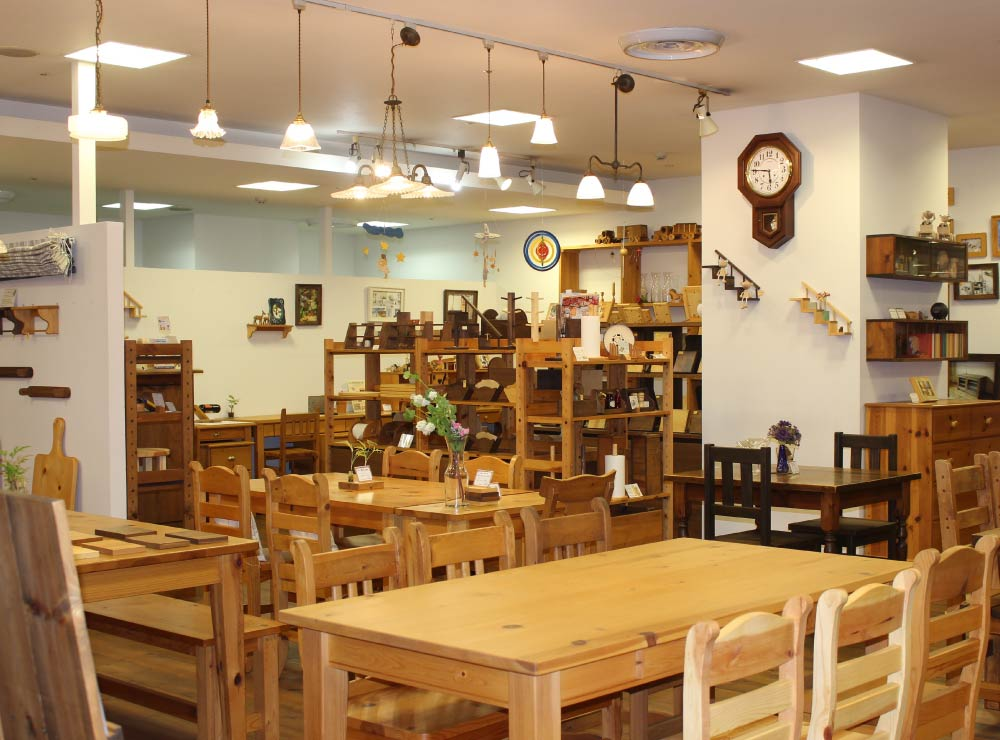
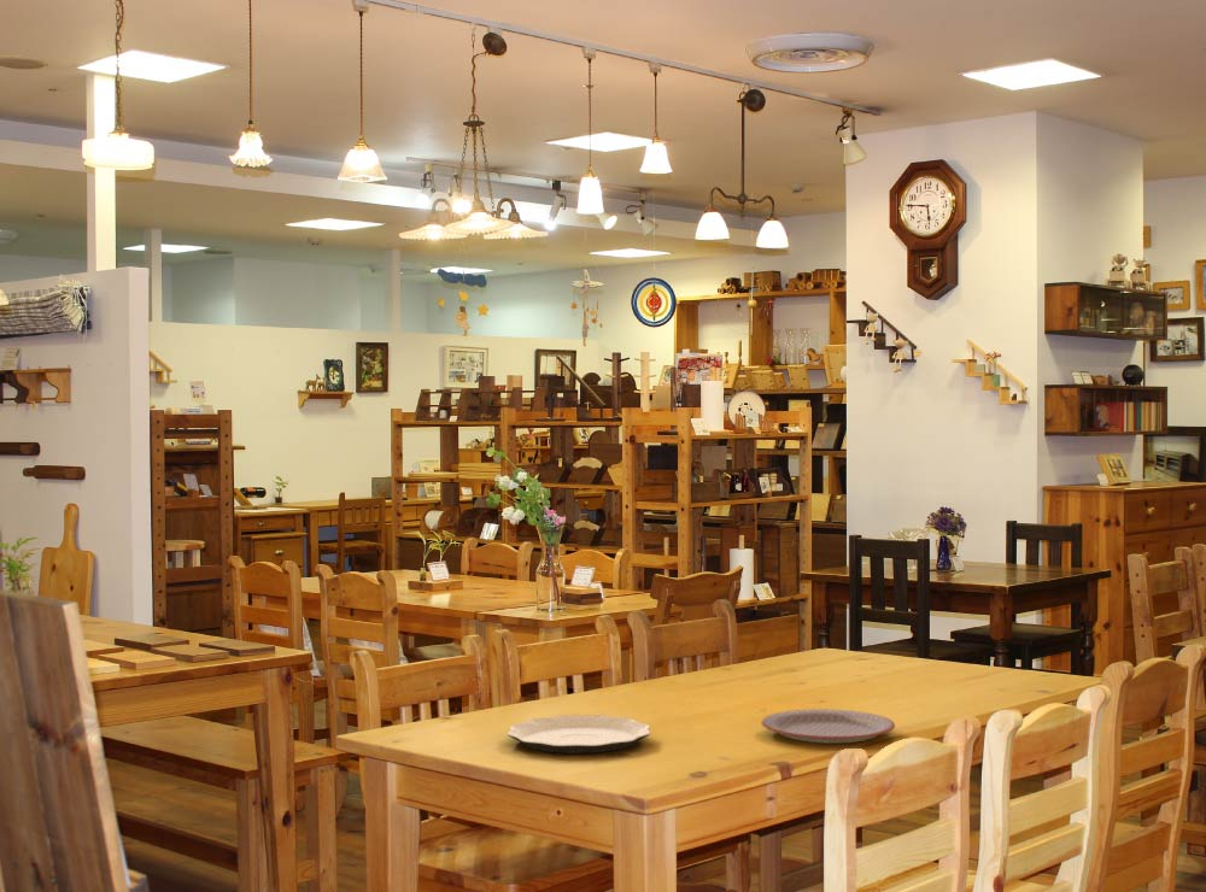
+ plate (827, 727)
+ plate (579, 734)
